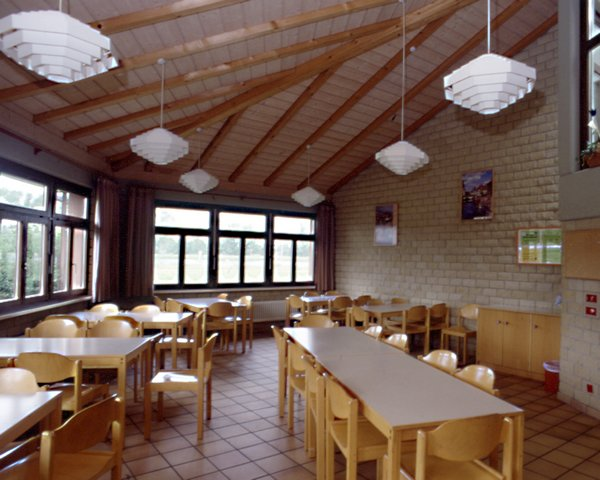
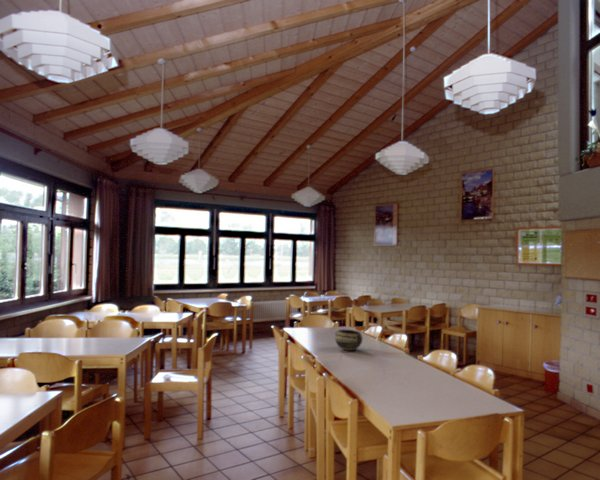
+ ceramic bowl (348, 340)
